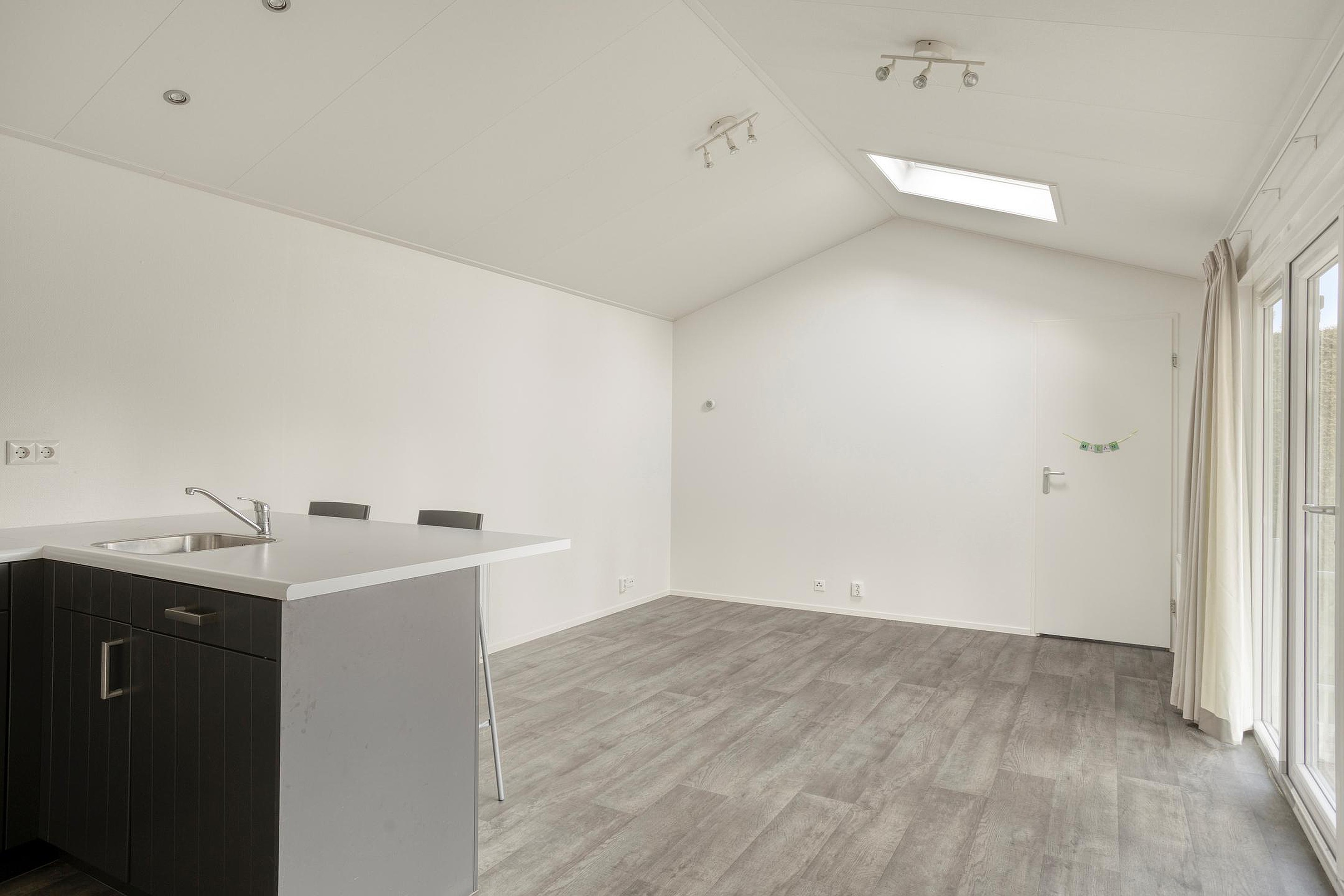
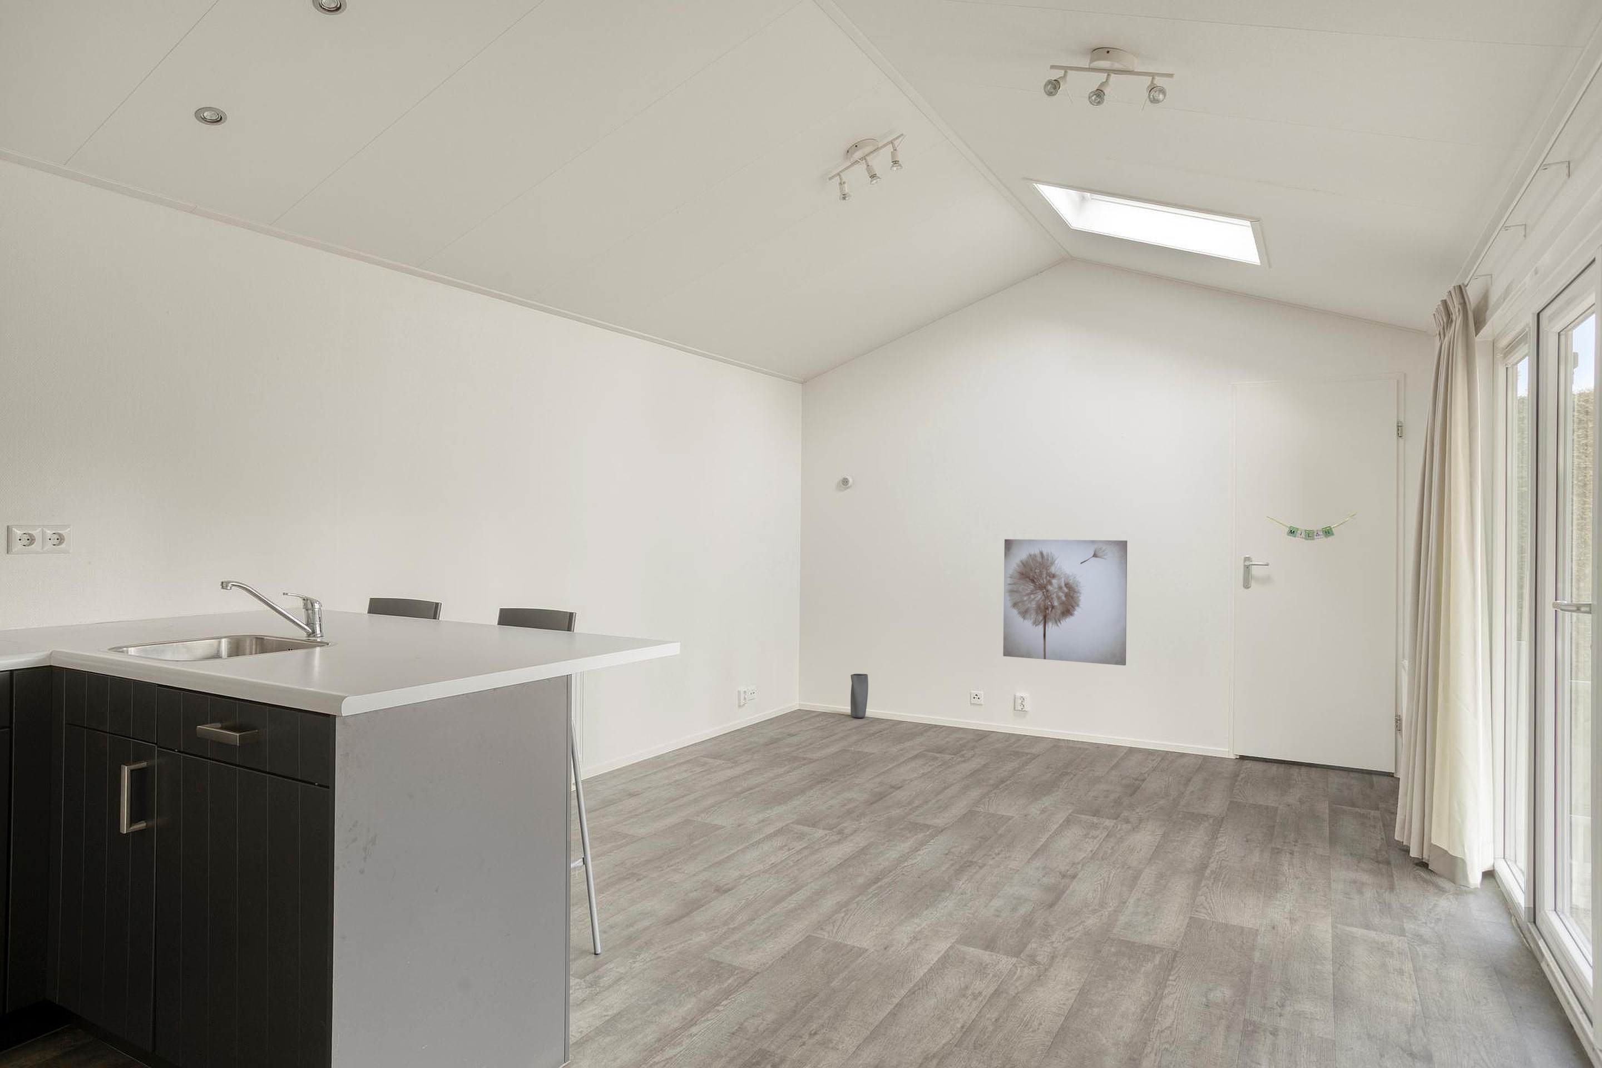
+ vase (859, 696)
+ wall art (1063, 600)
